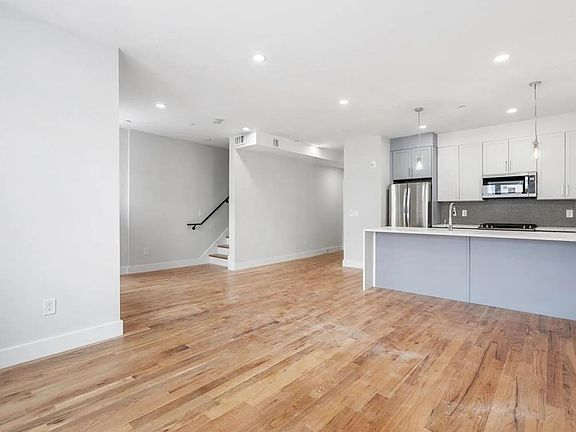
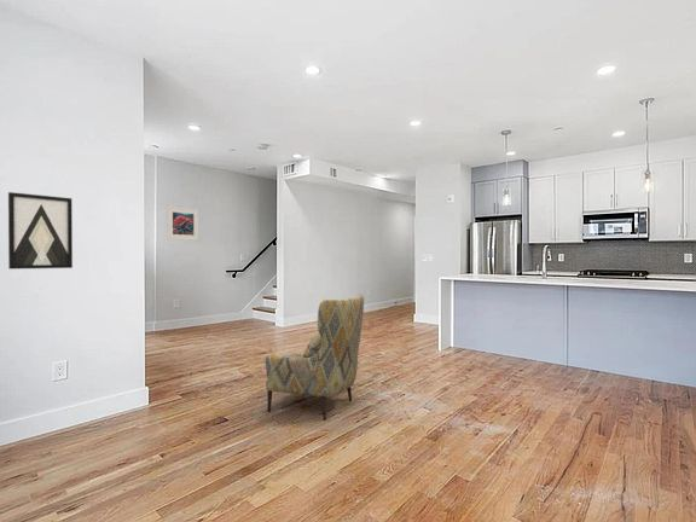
+ armchair (320, 349)
+ wall art (41, 232)
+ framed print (182, 224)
